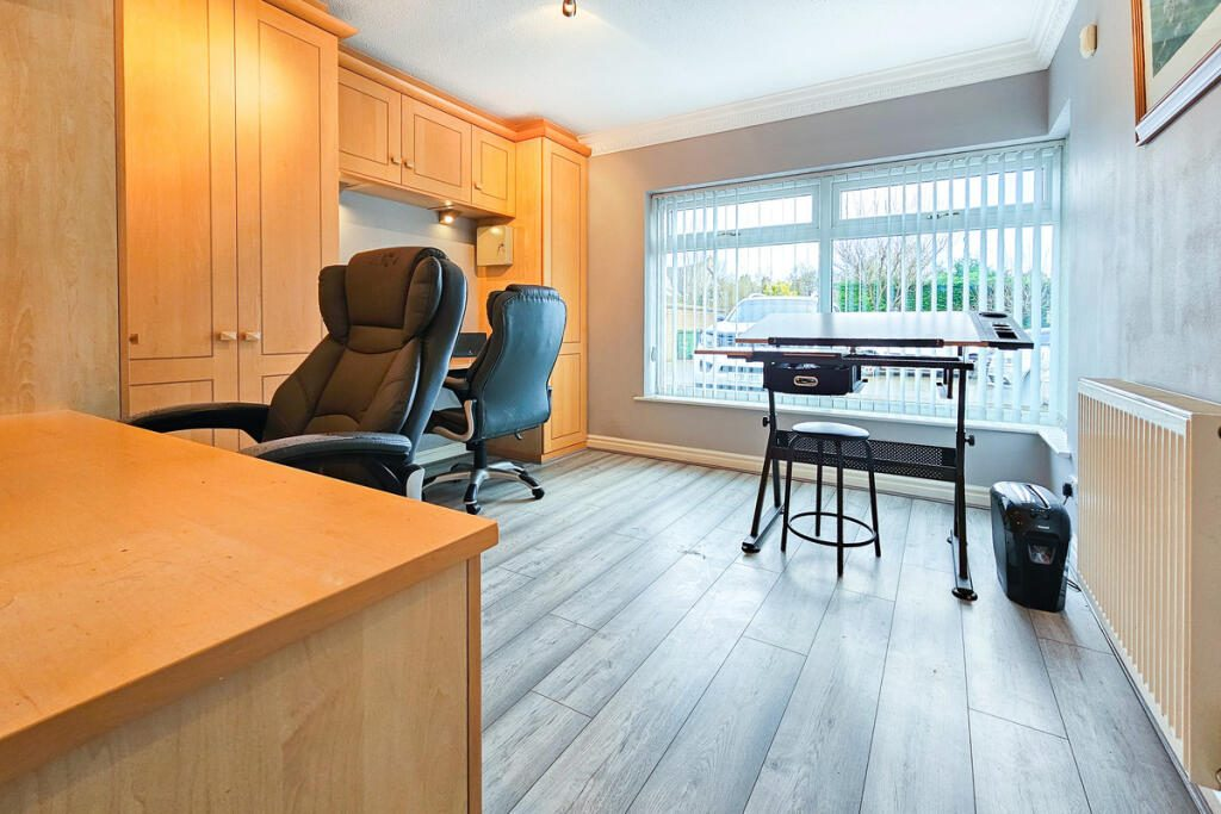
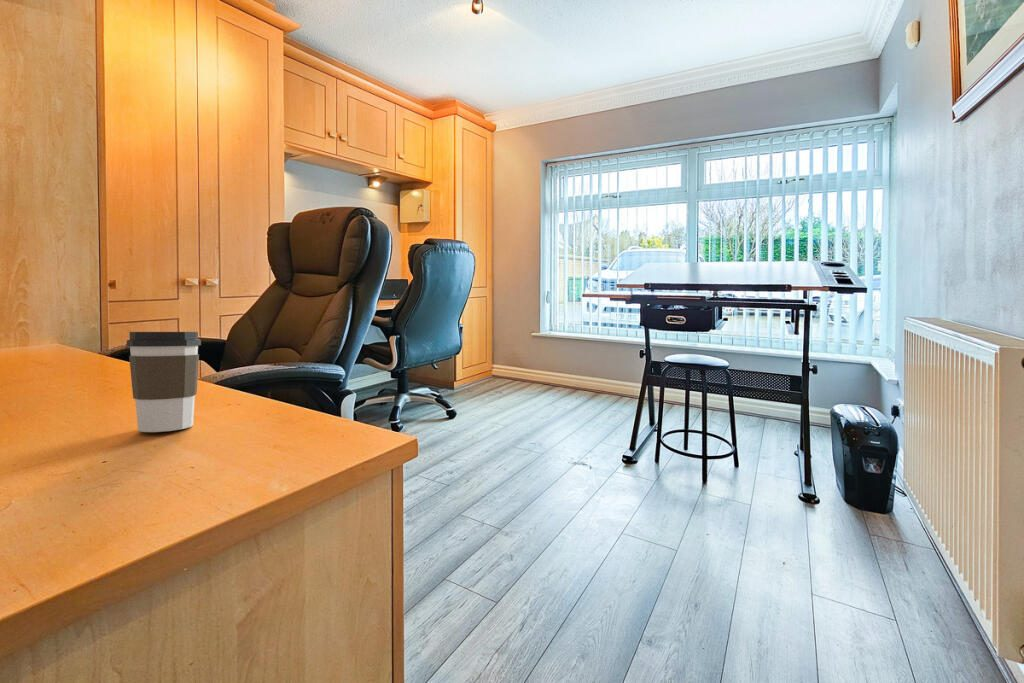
+ coffee cup (165, 379)
